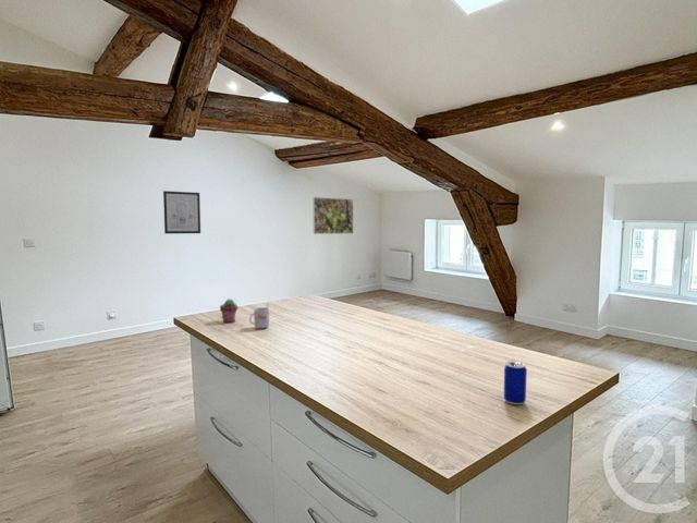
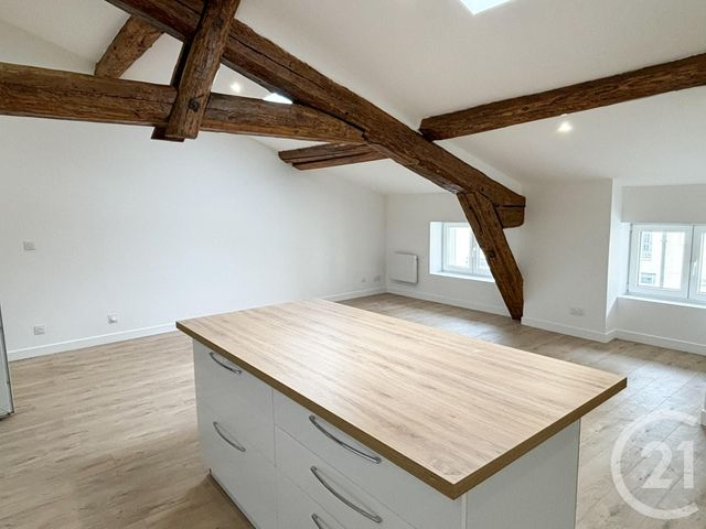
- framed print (333, 216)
- wall art (182, 212)
- beer can (515, 381)
- mug (259, 316)
- potted succulent (229, 309)
